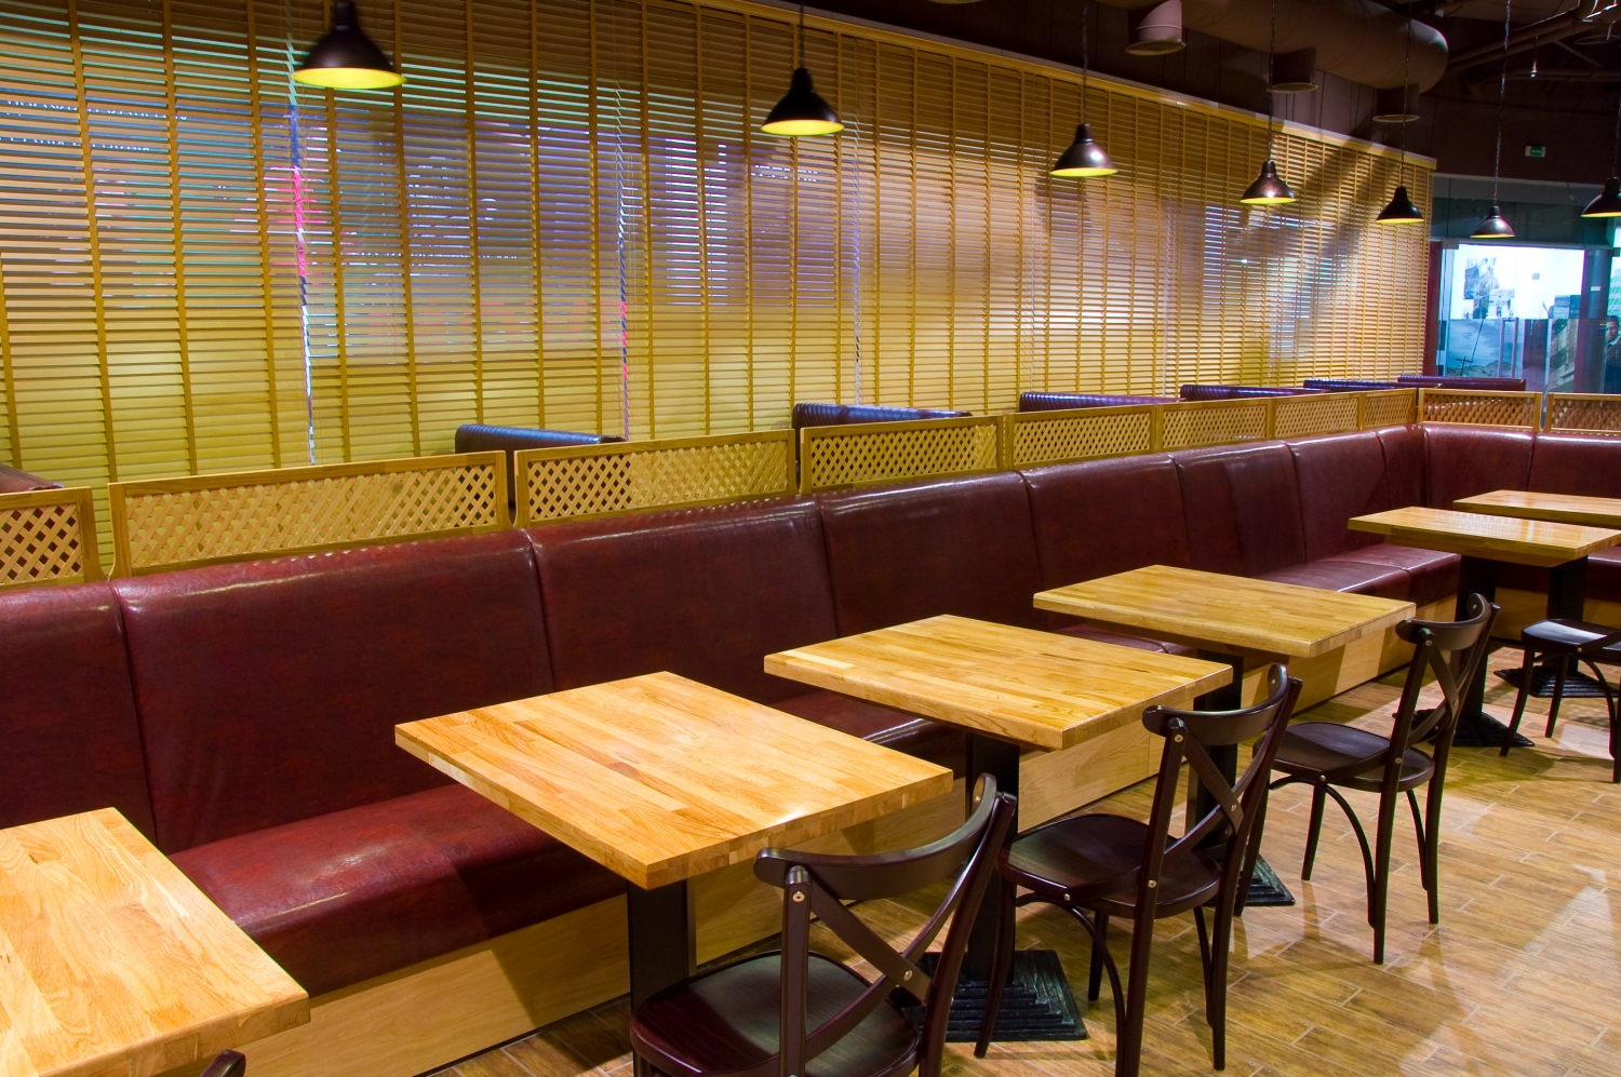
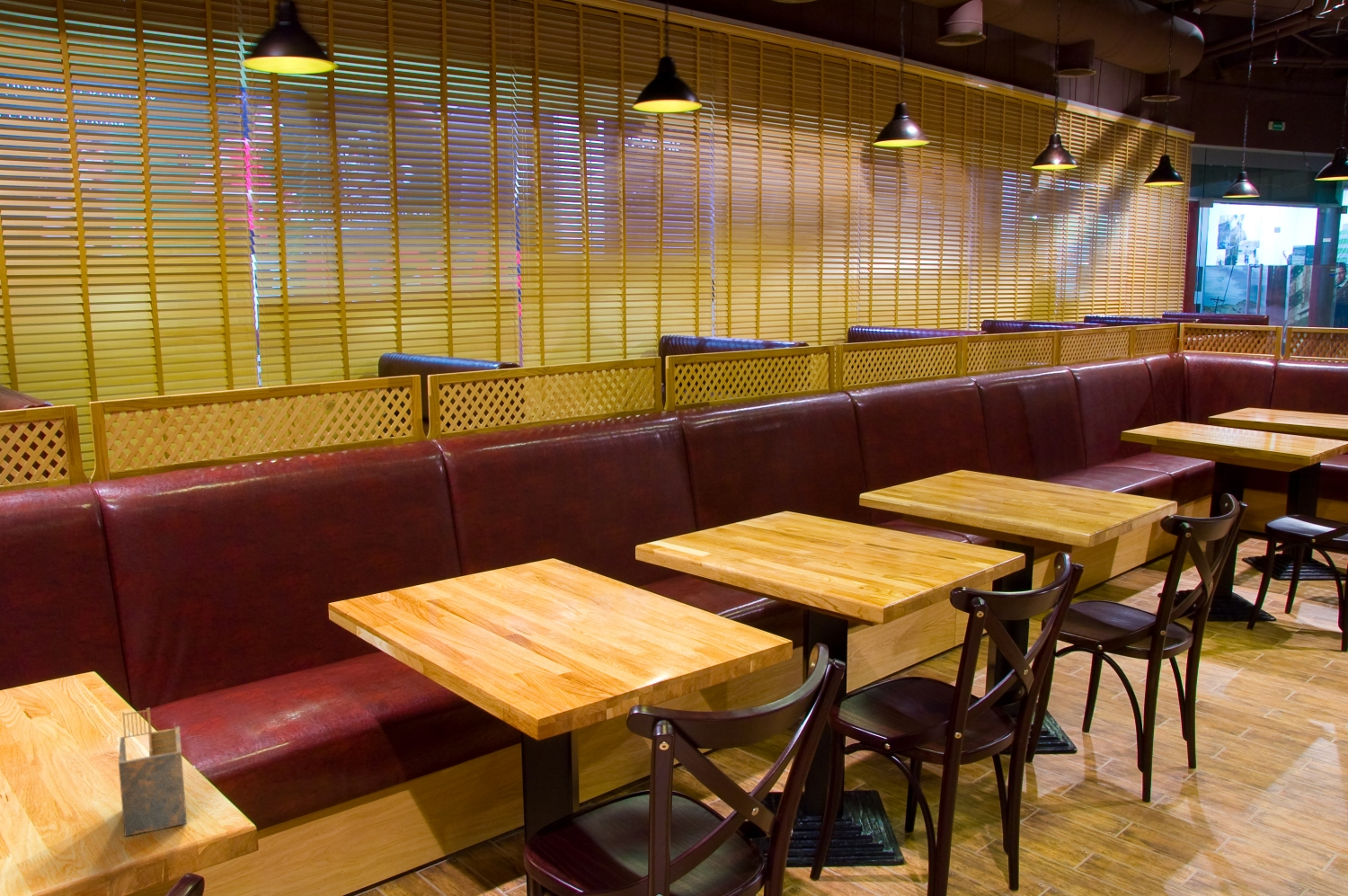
+ napkin holder (152, 767)
